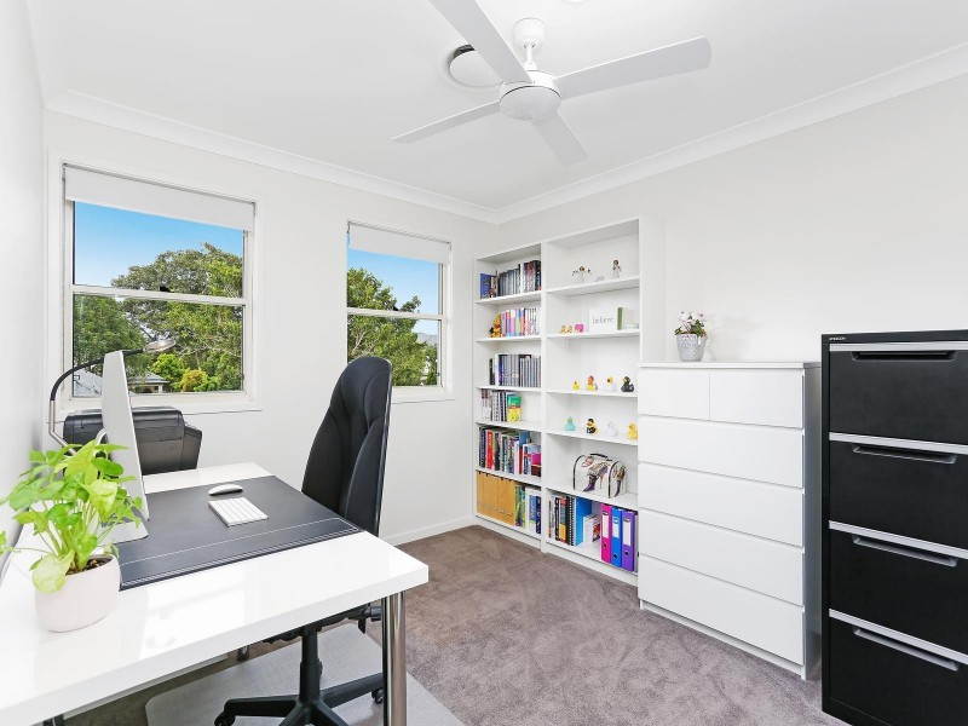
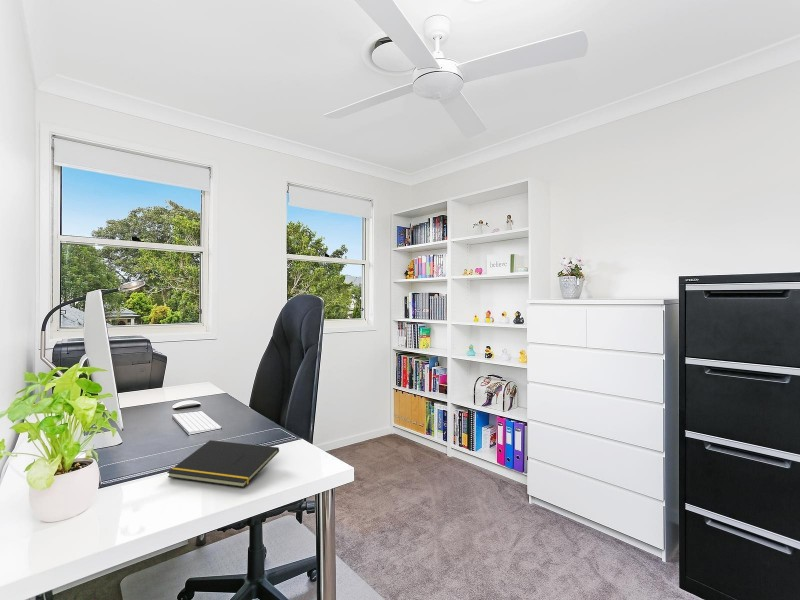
+ notepad (225, 461)
